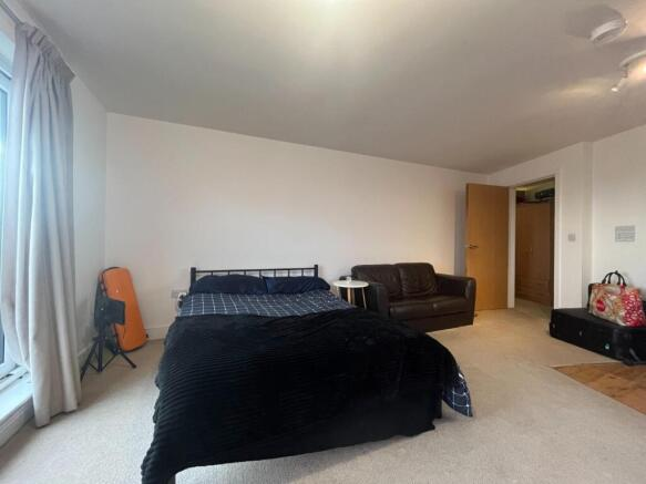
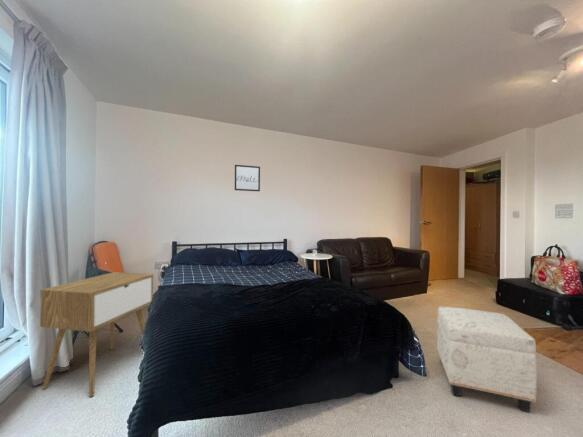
+ ottoman (478, 350)
+ nightstand (103, 324)
+ wall art (247, 178)
